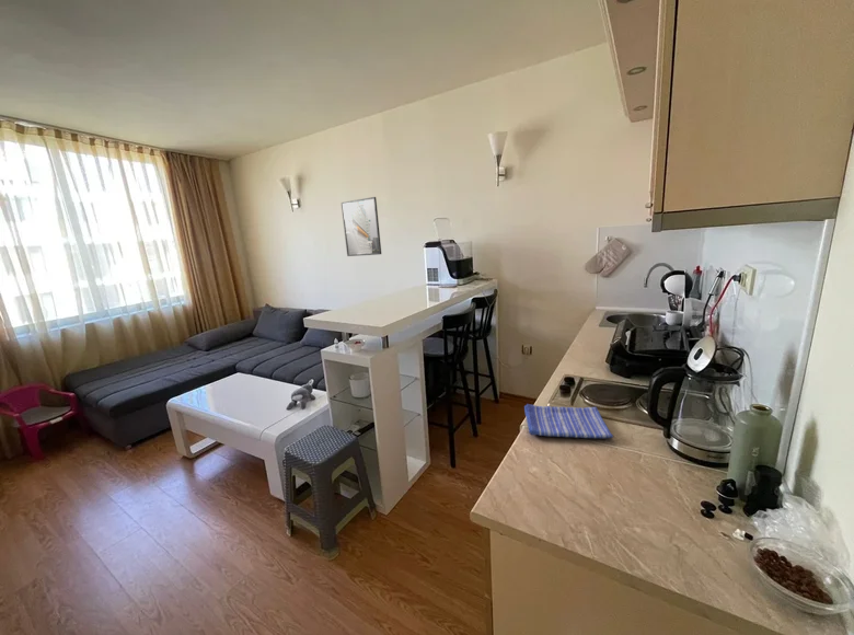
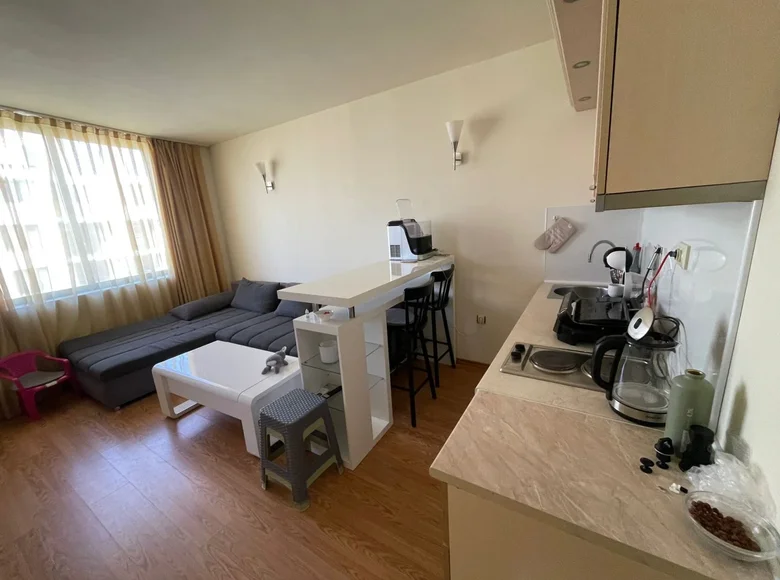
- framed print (360, 228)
- dish towel (564, 419)
